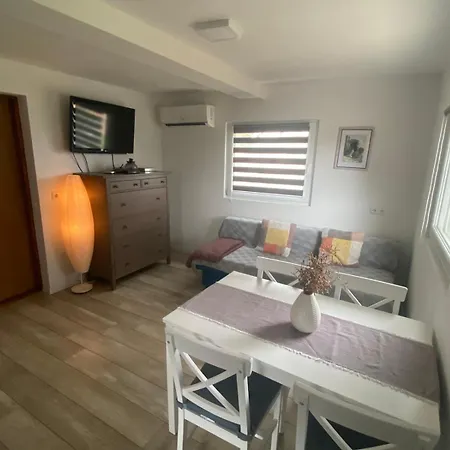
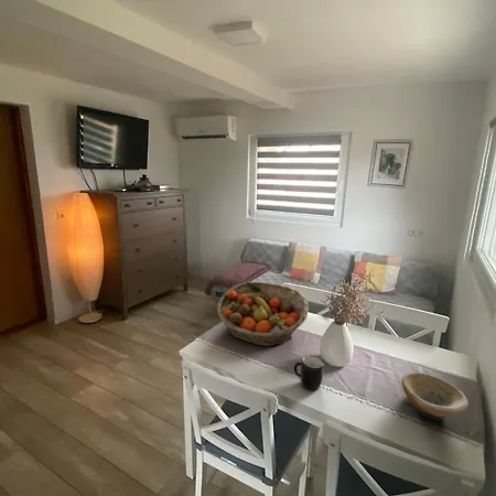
+ bowl (429, 398)
+ mug (308, 371)
+ fruit basket (261, 312)
